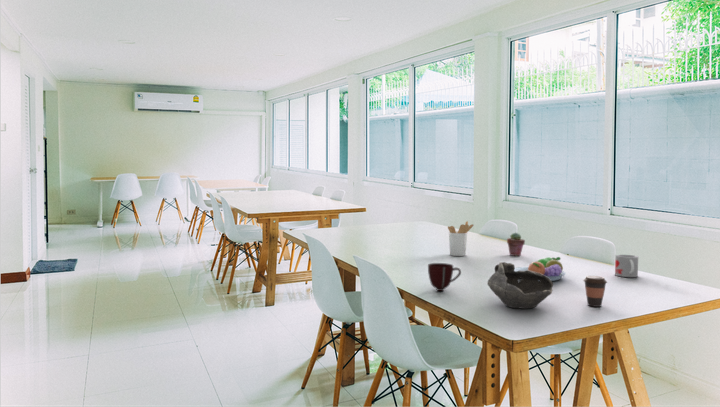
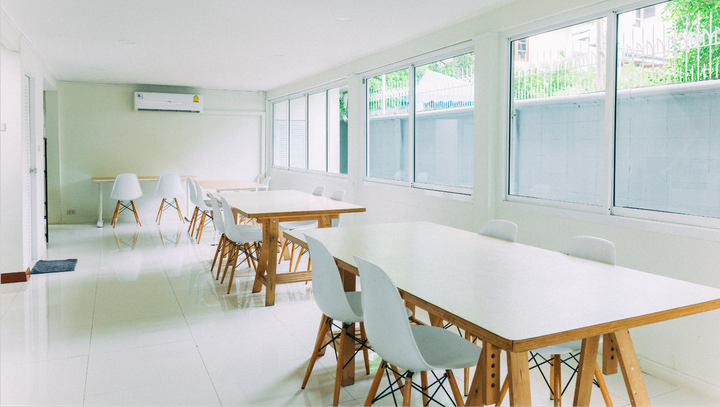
- bowl (518, 284)
- fruit bowl (539, 266)
- mug (444, 277)
- utensil holder (460, 238)
- coffee cup (594, 291)
- potted succulent (515, 243)
- mug (627, 266)
